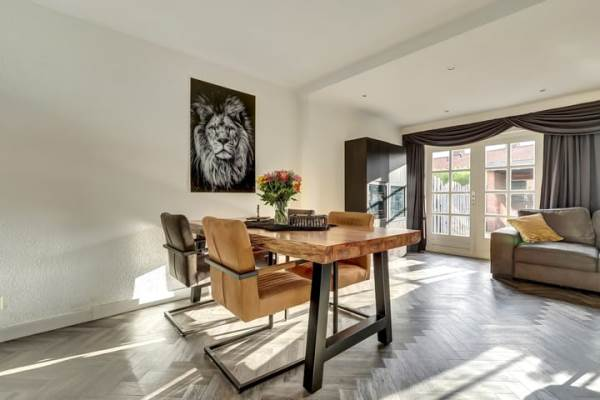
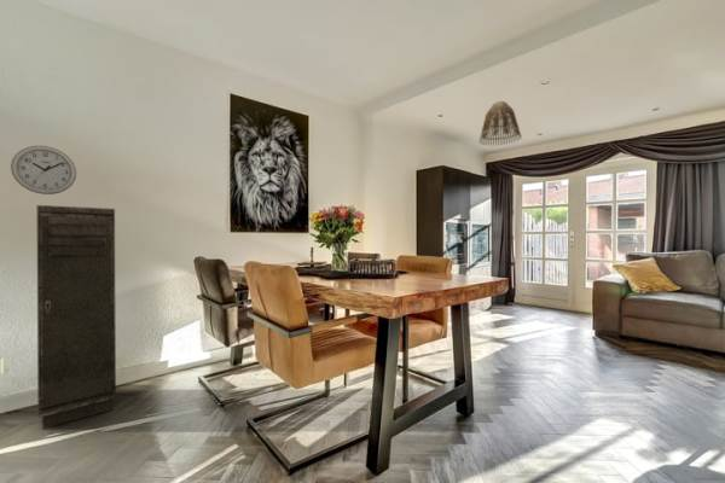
+ storage cabinet (76, 308)
+ wall clock (45, 169)
+ lamp shade (500, 121)
